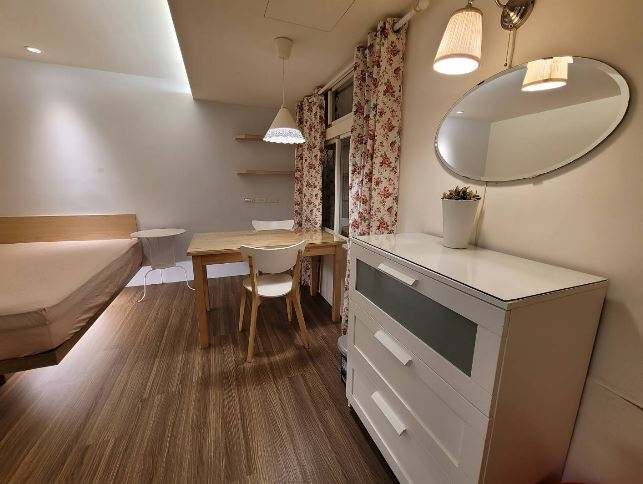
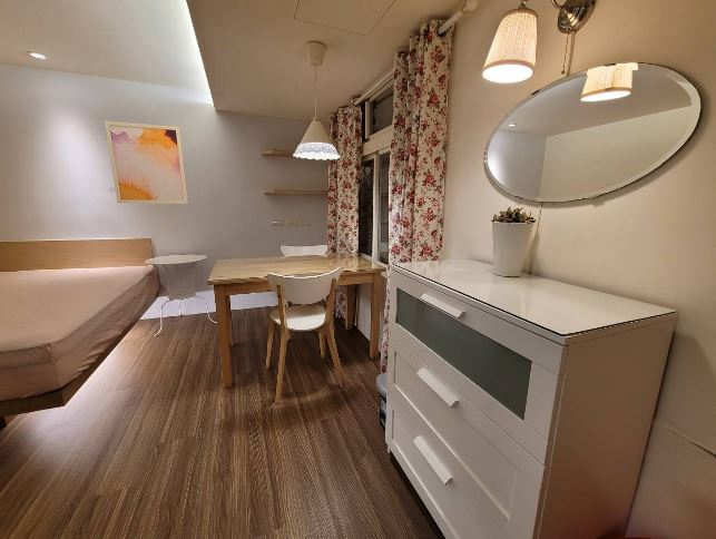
+ wall art (148, 165)
